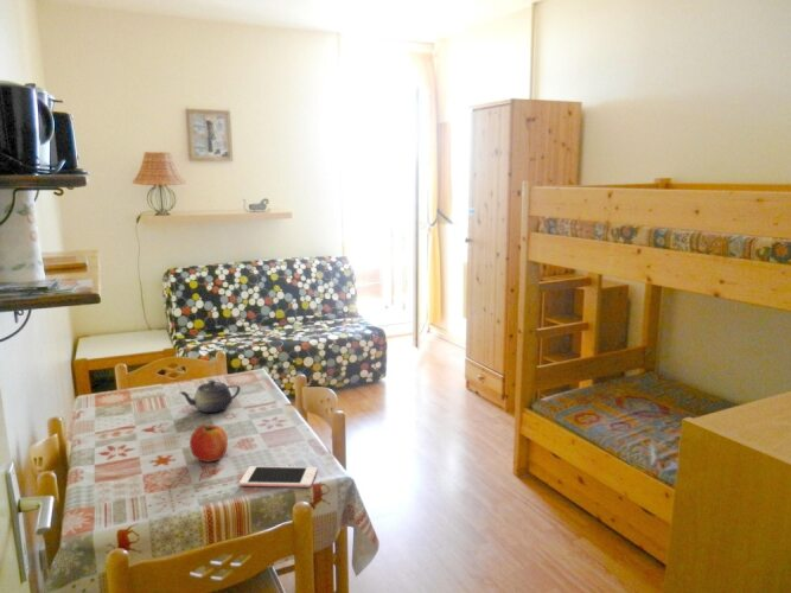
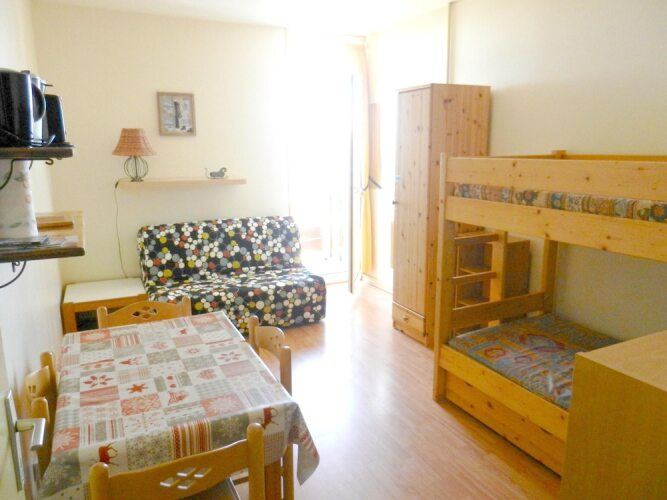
- teapot (210, 395)
- cell phone (279, 476)
- fruit (209, 440)
